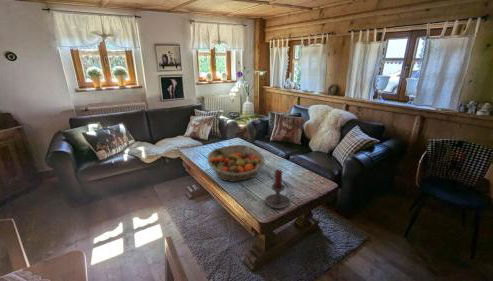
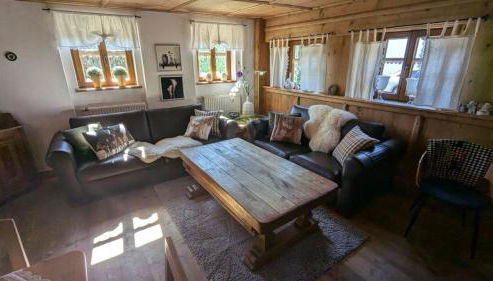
- candle holder (281, 185)
- fruit basket (236, 162)
